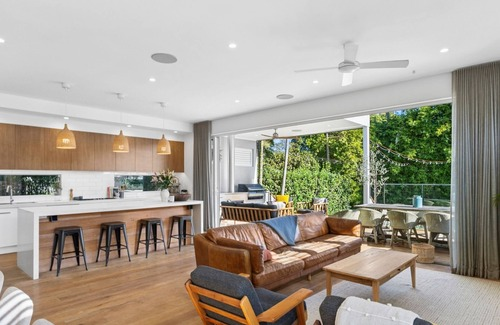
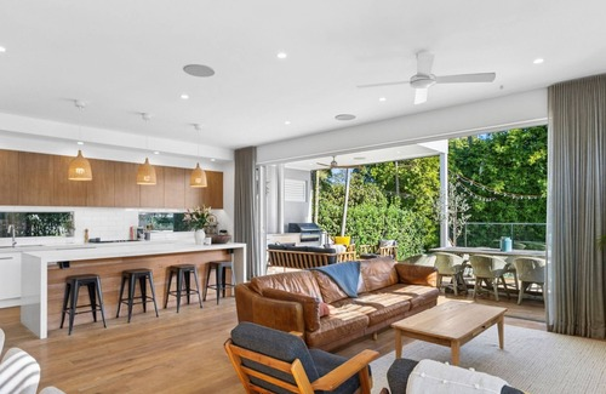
- wooden bucket (423, 253)
